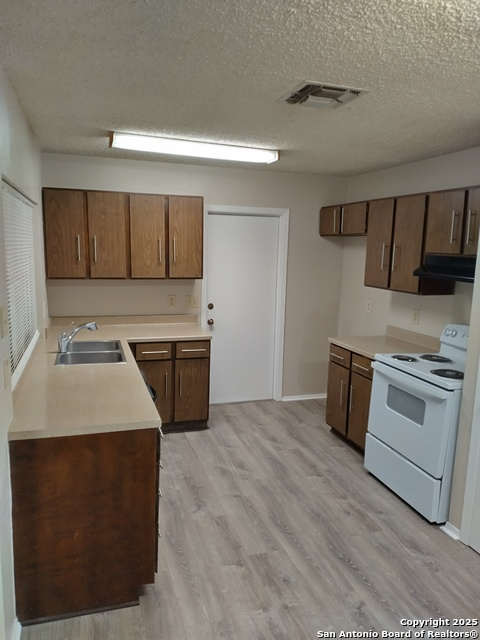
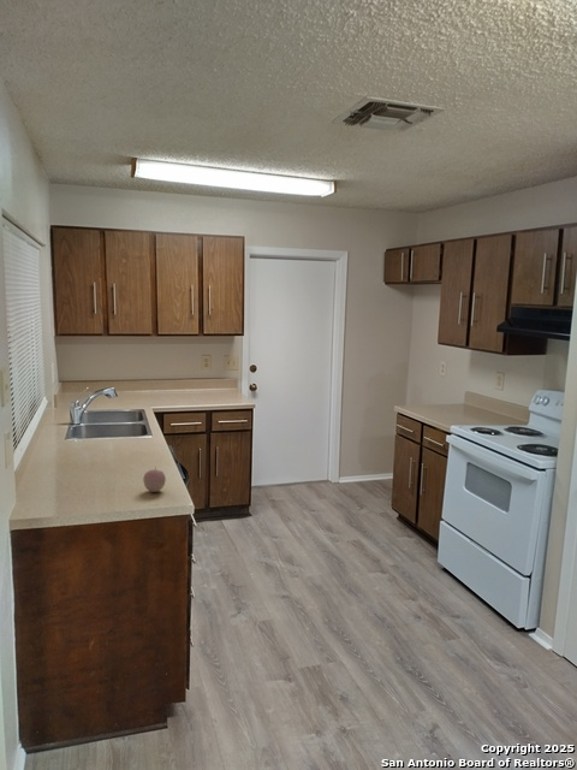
+ apple (154, 479)
